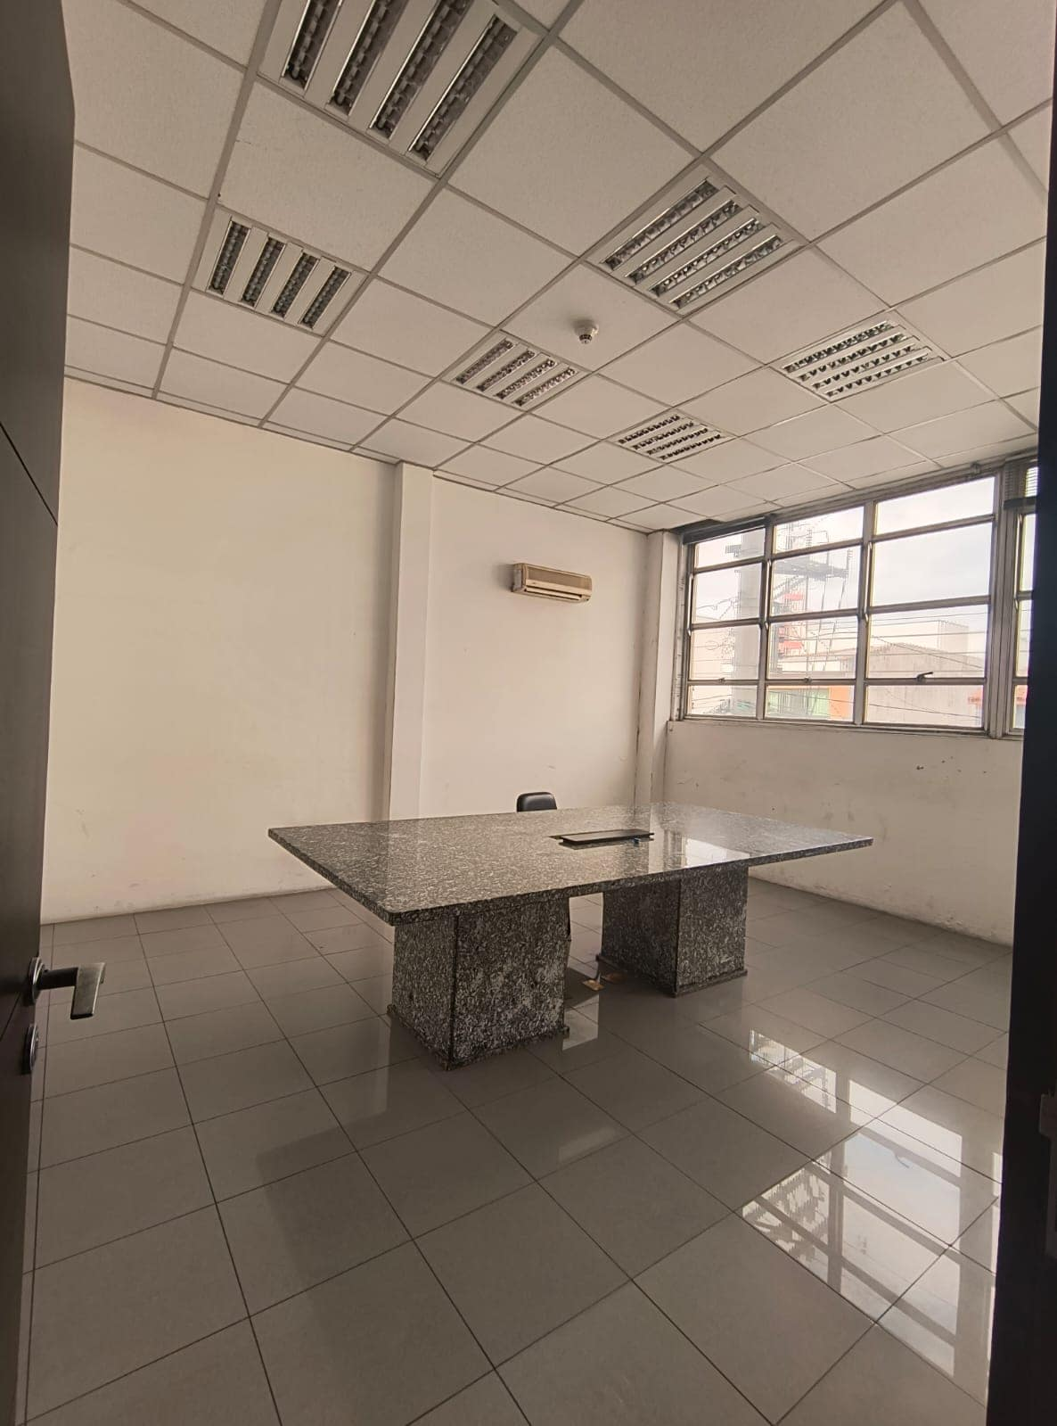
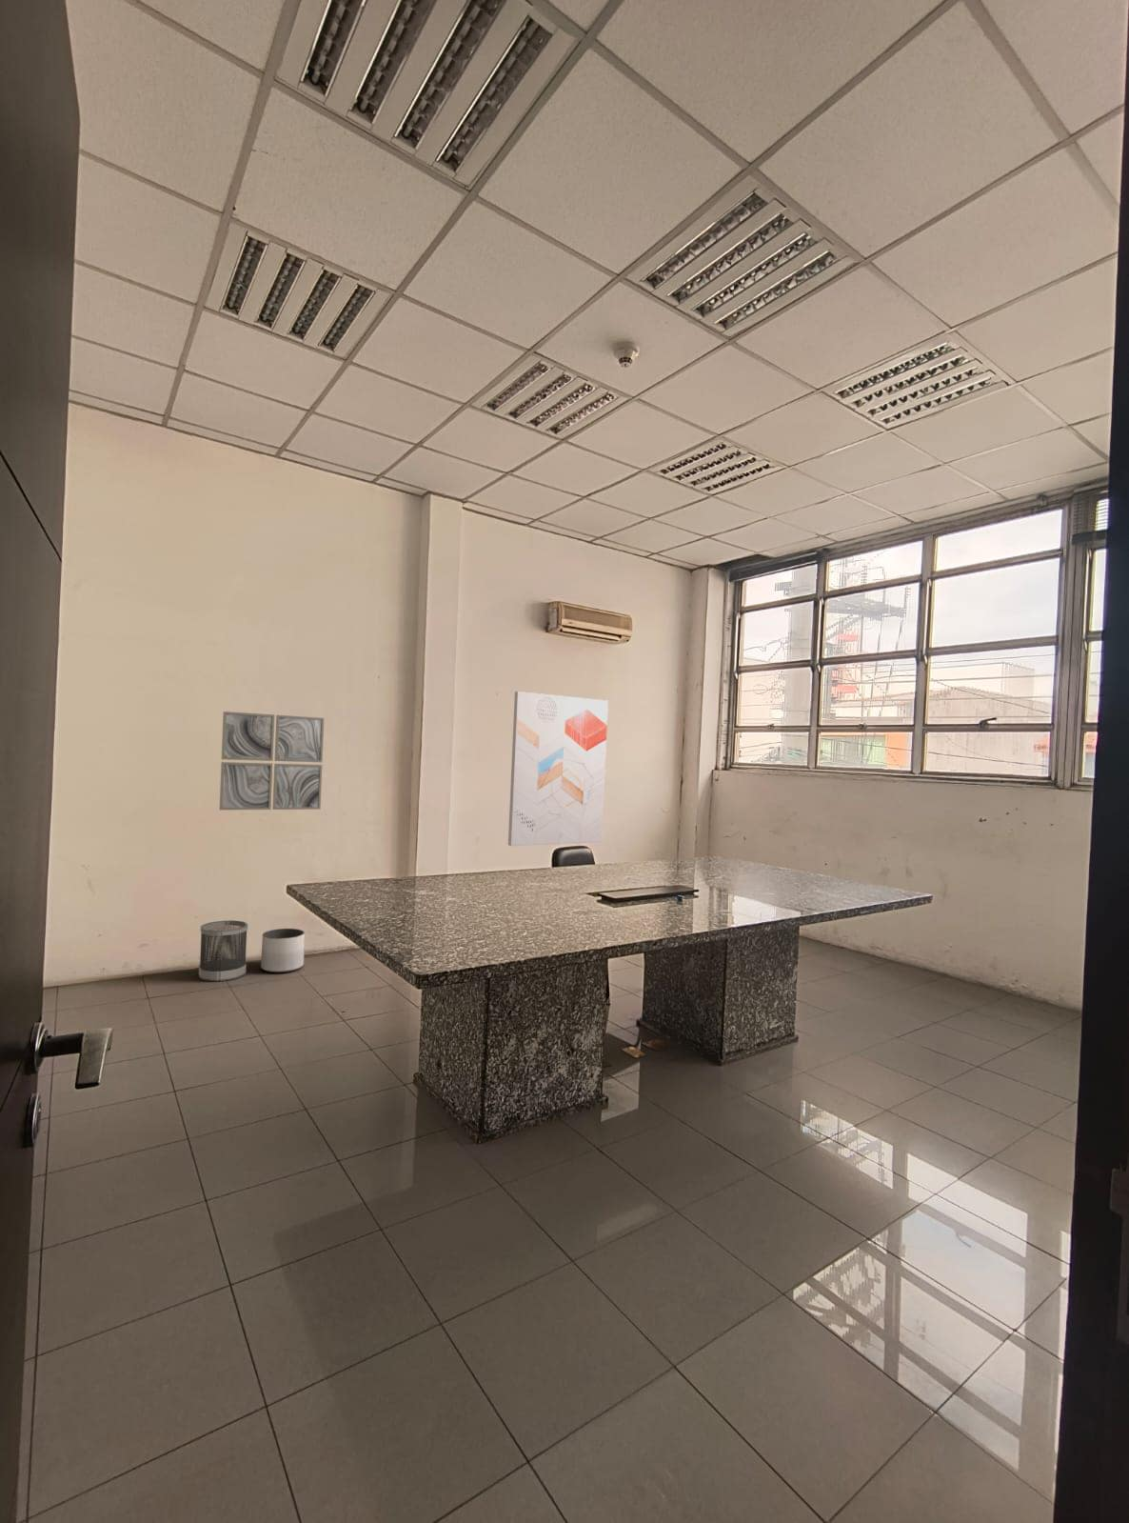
+ wall art (273, 760)
+ planter (282, 950)
+ wastebasket (223, 950)
+ wall art (560, 770)
